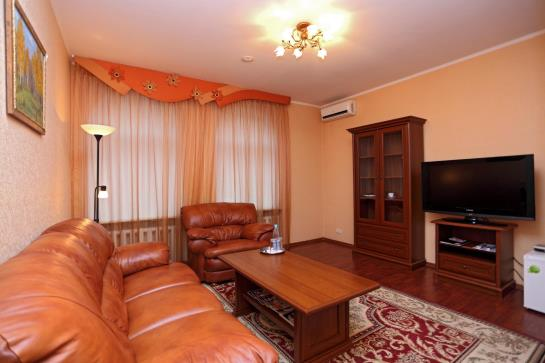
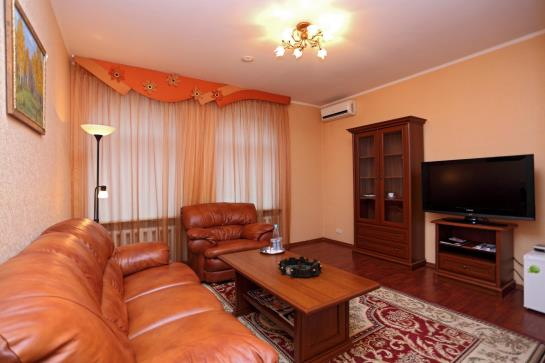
+ decorative bowl (300, 265)
